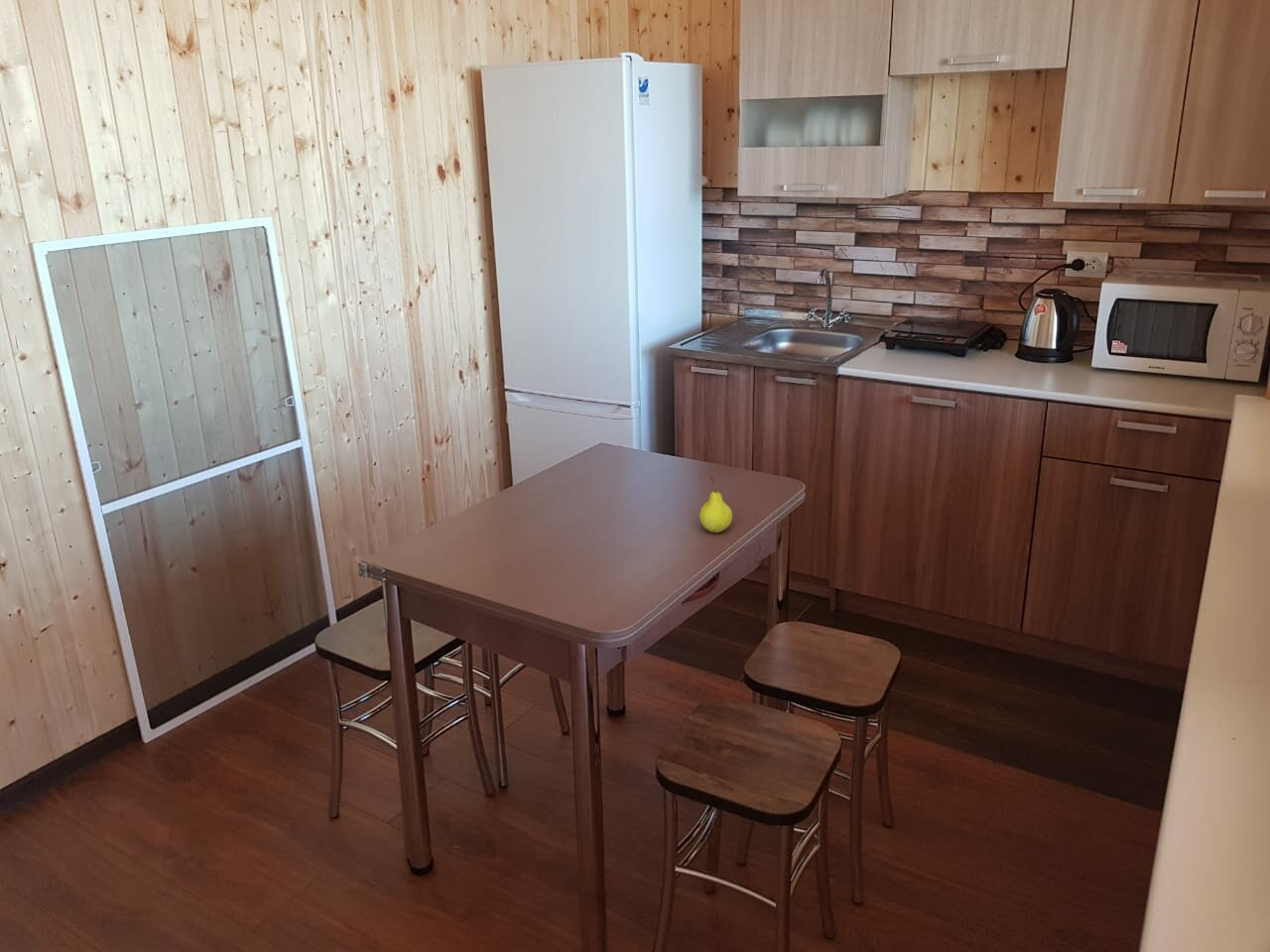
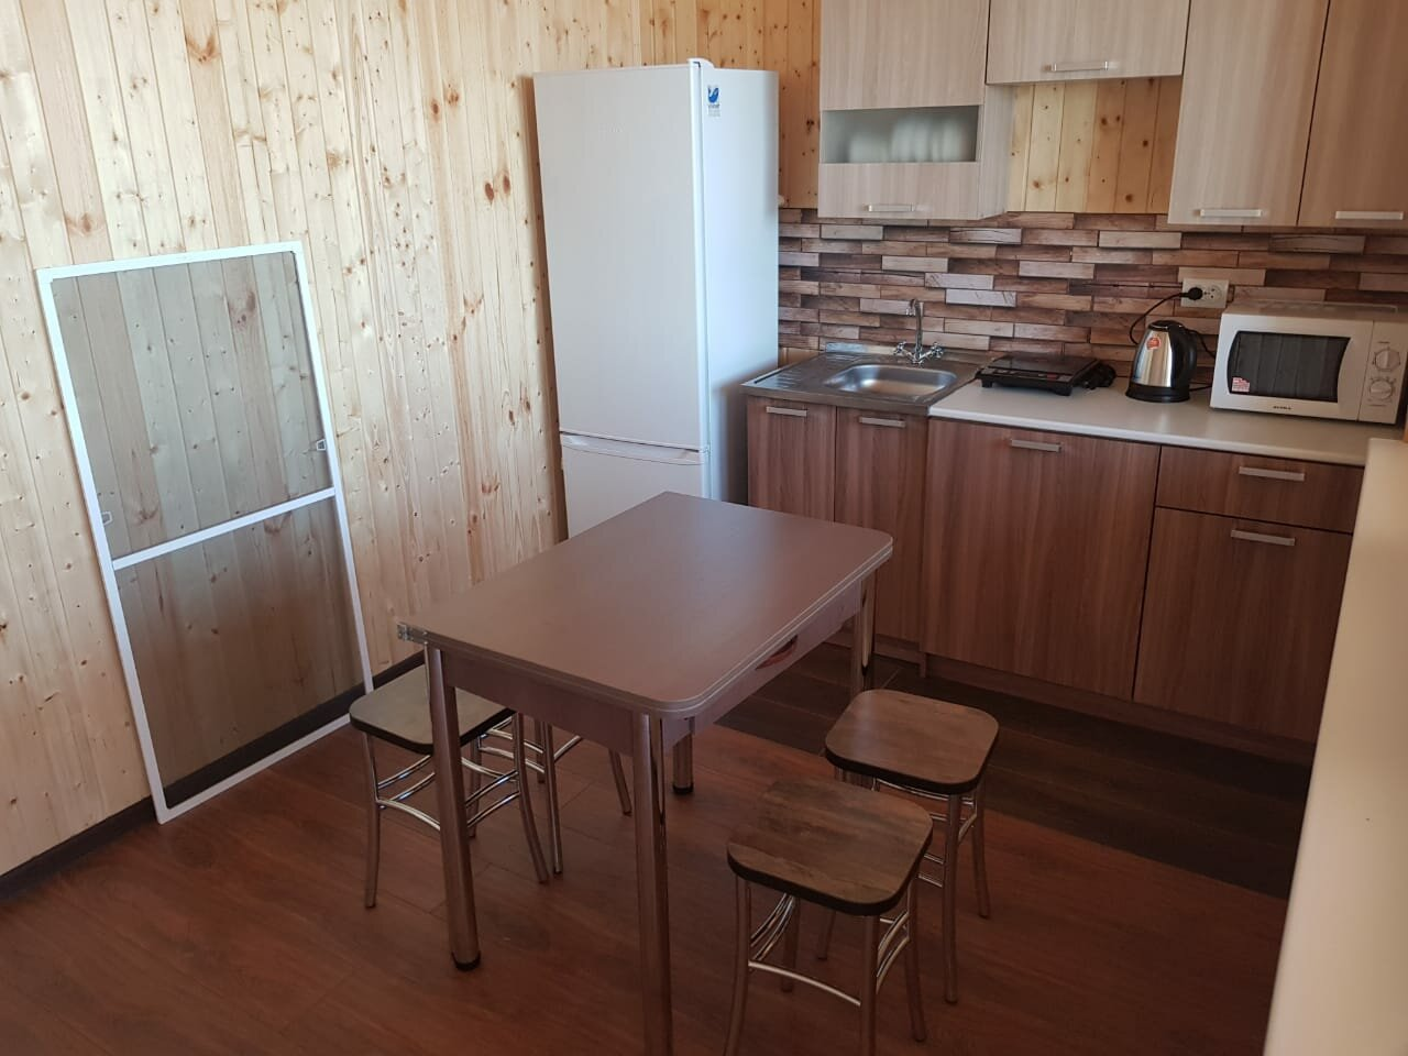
- fruit (715, 505)
